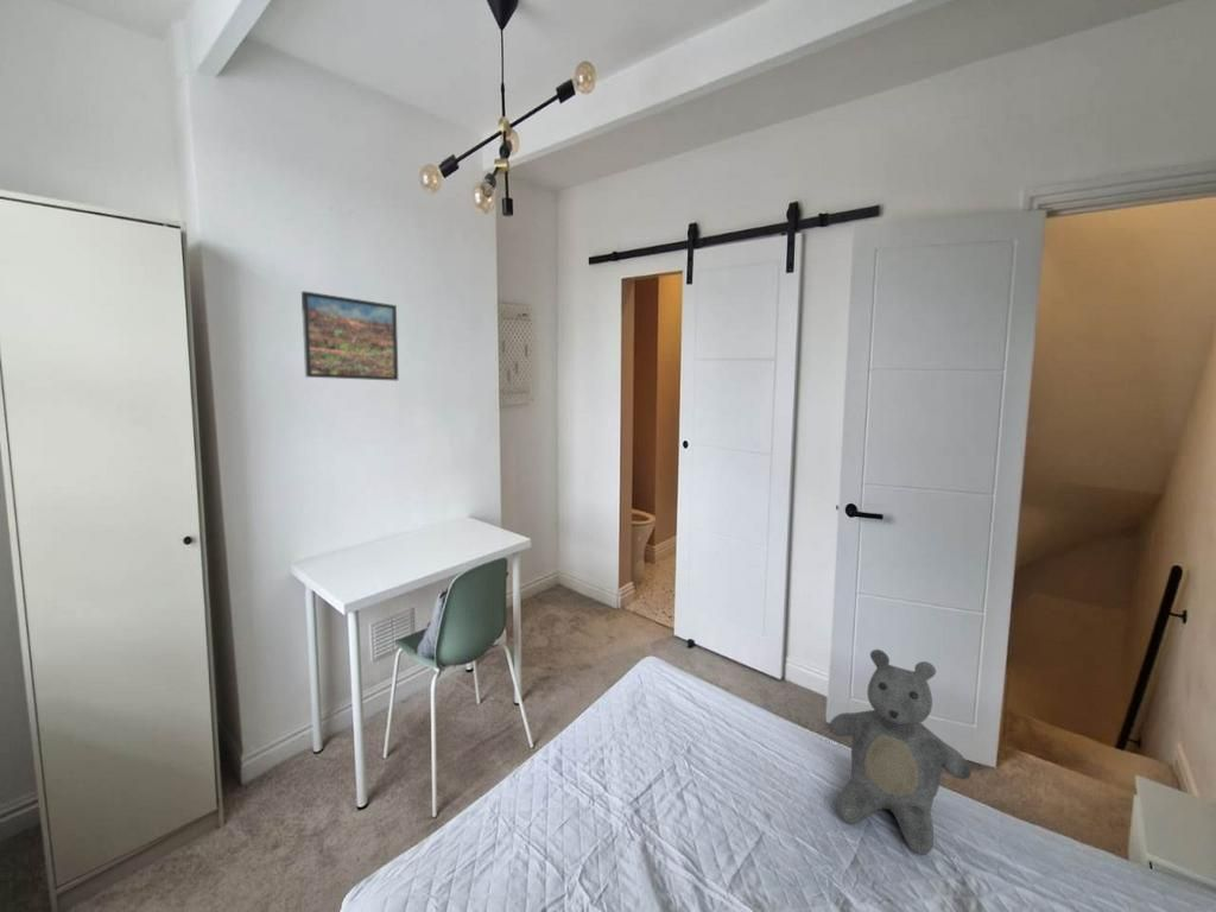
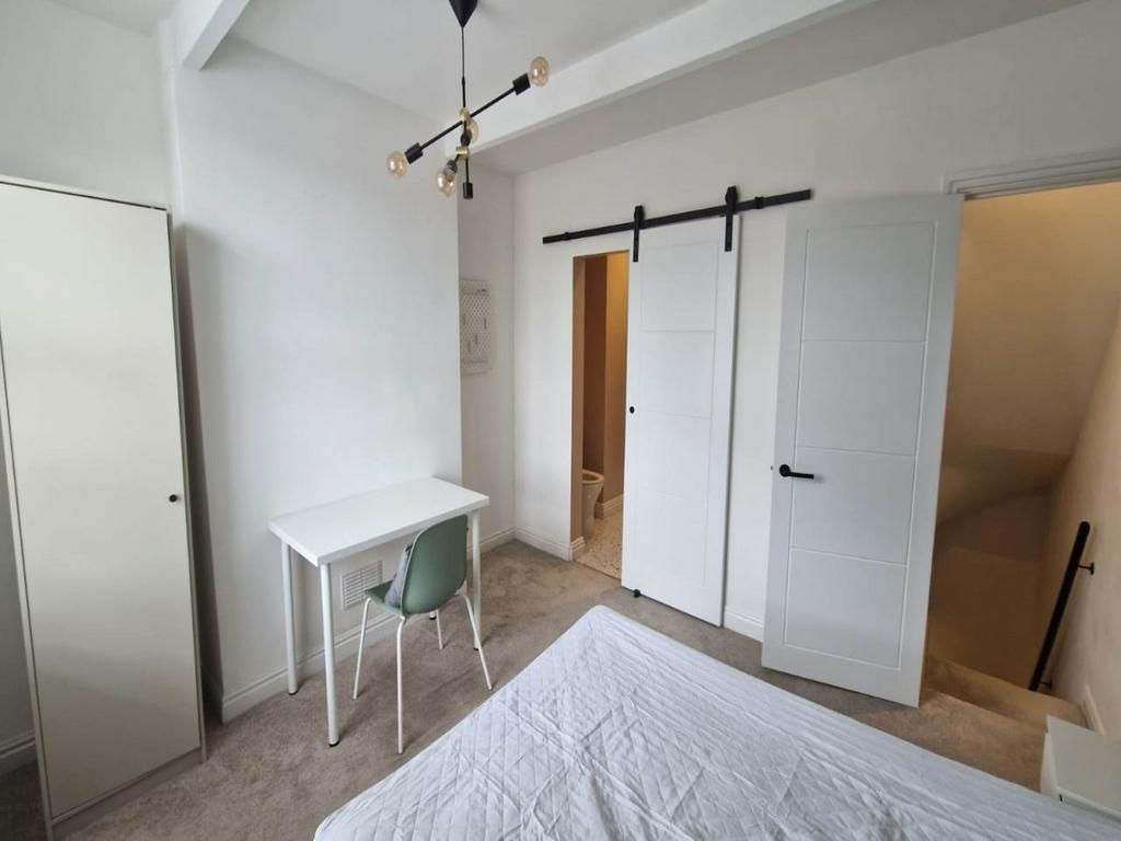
- teddy bear (893, 739)
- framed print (353, 338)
